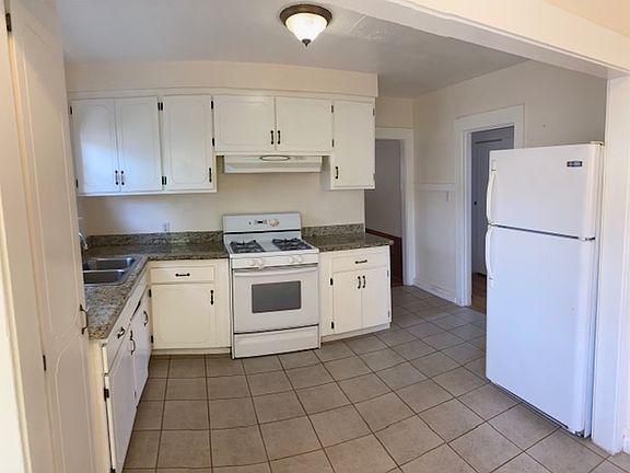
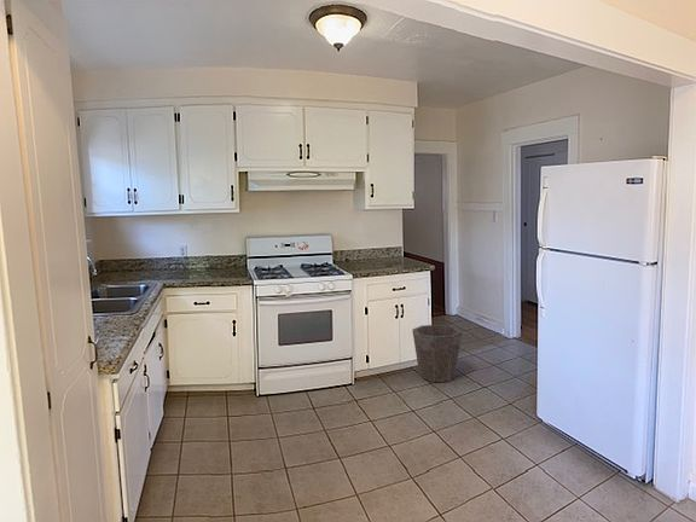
+ waste bin (436, 353)
